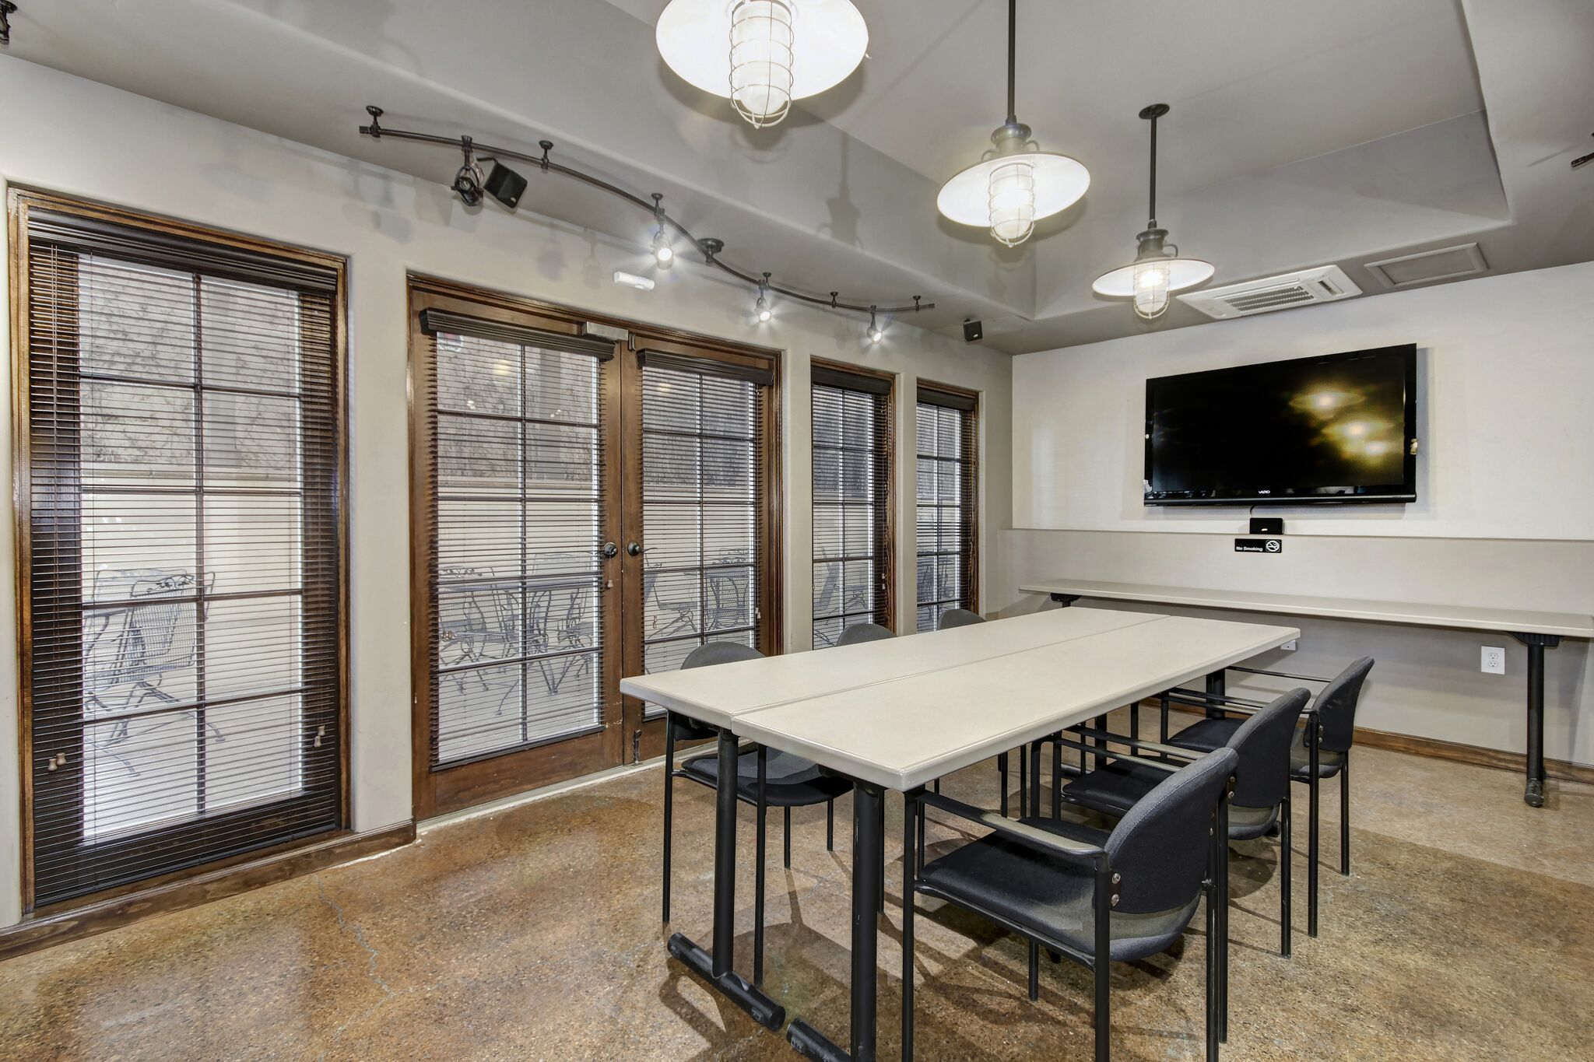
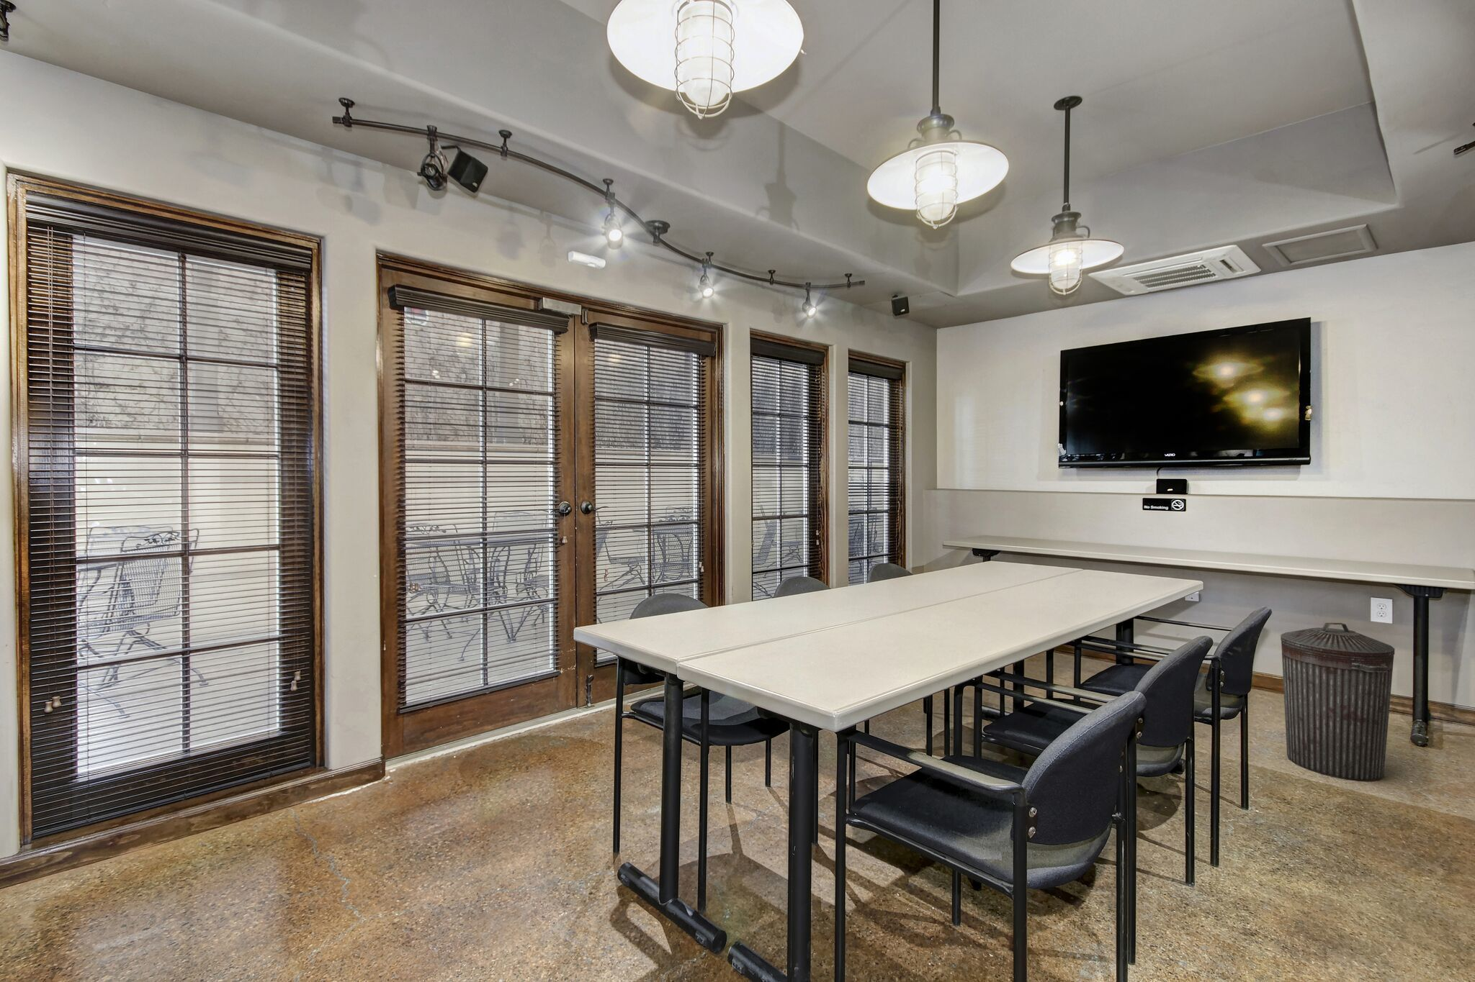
+ trash can (1334, 694)
